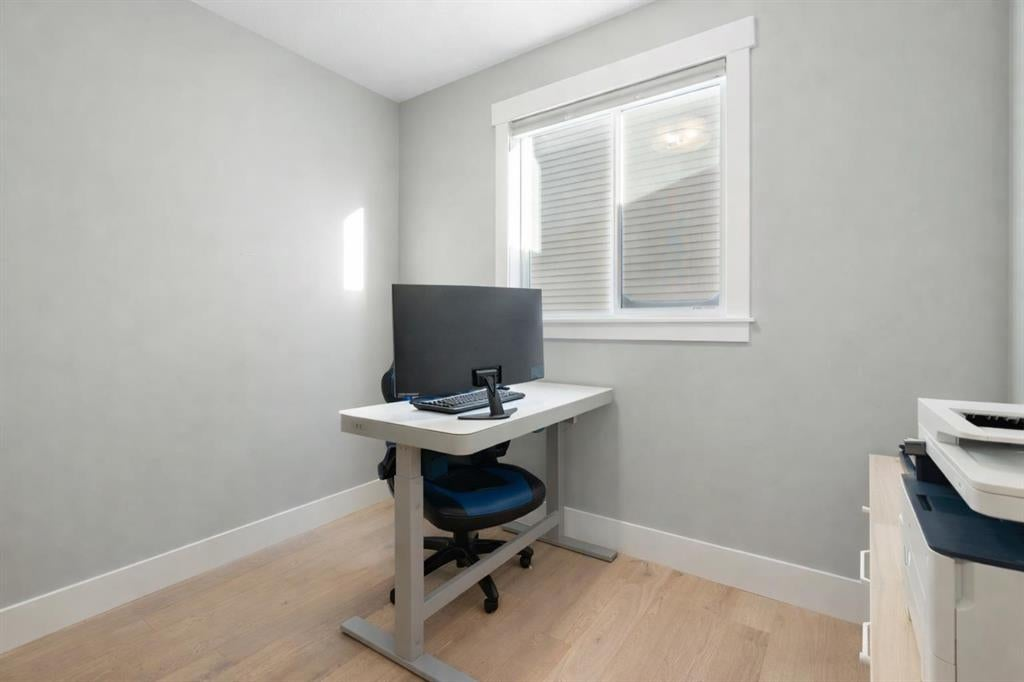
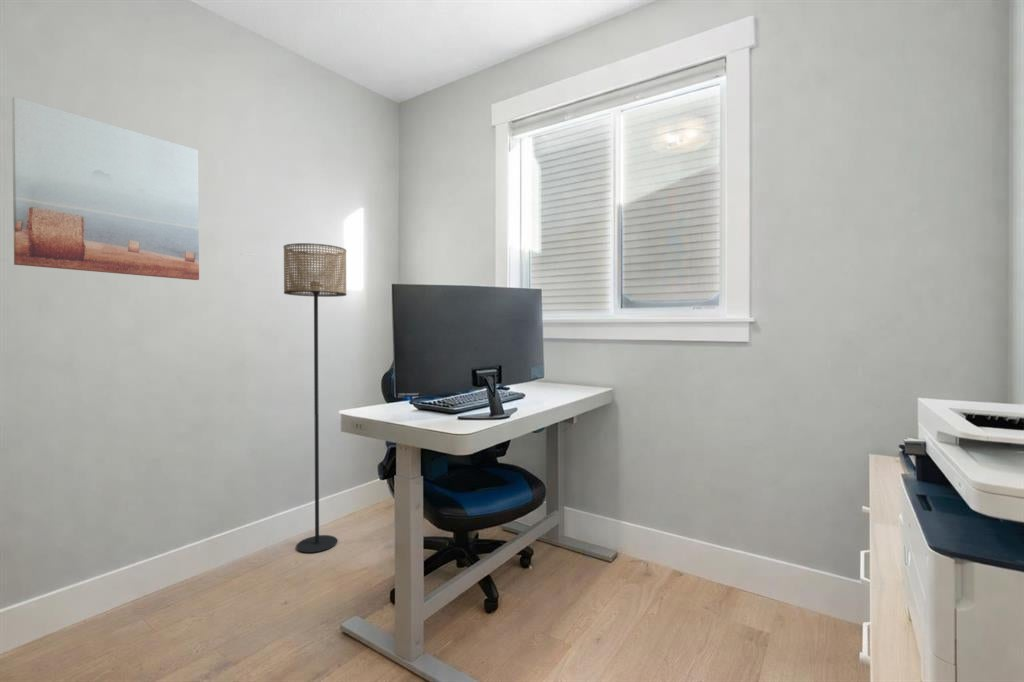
+ wall art (116, 200)
+ floor lamp (316, 397)
